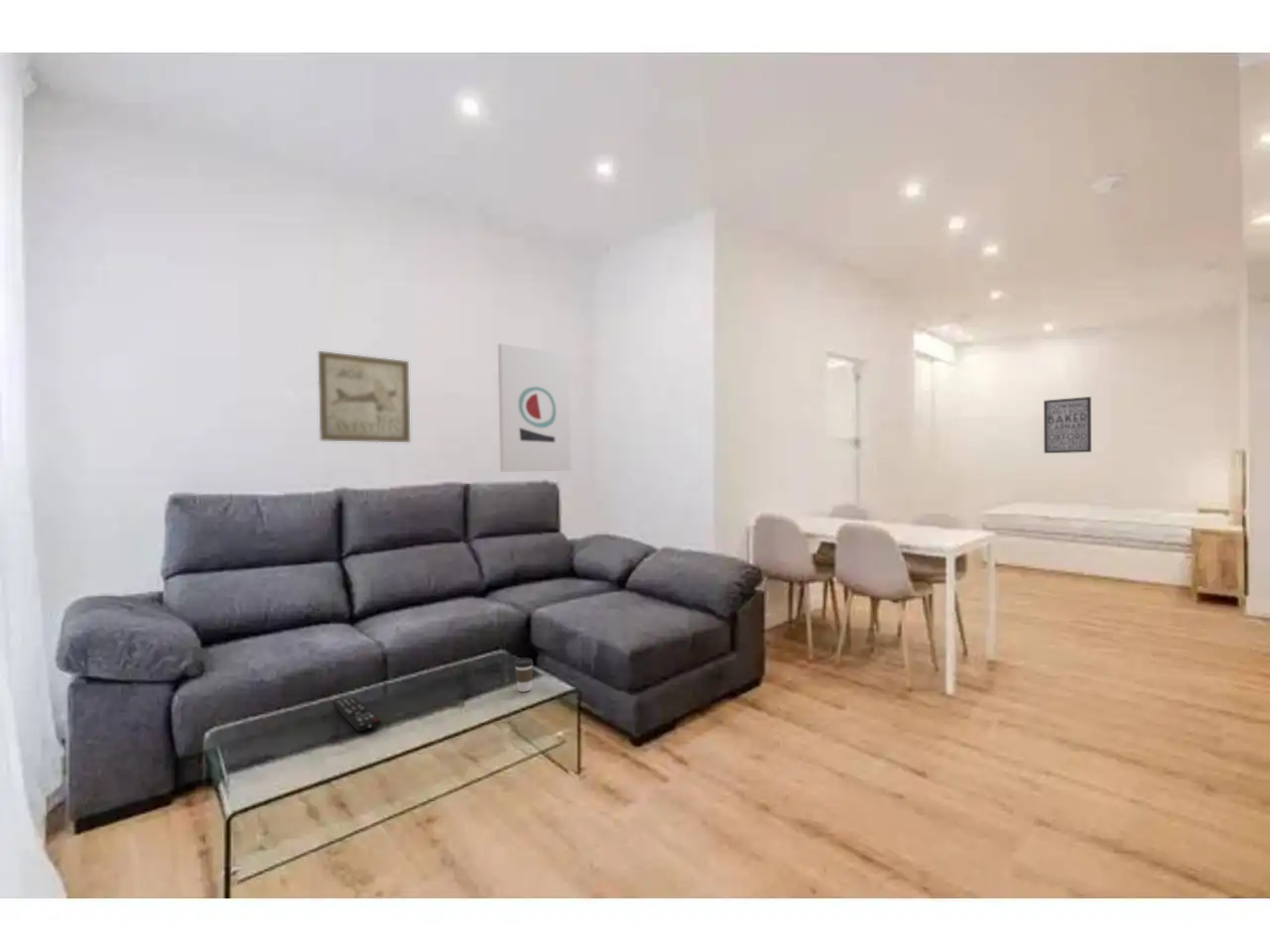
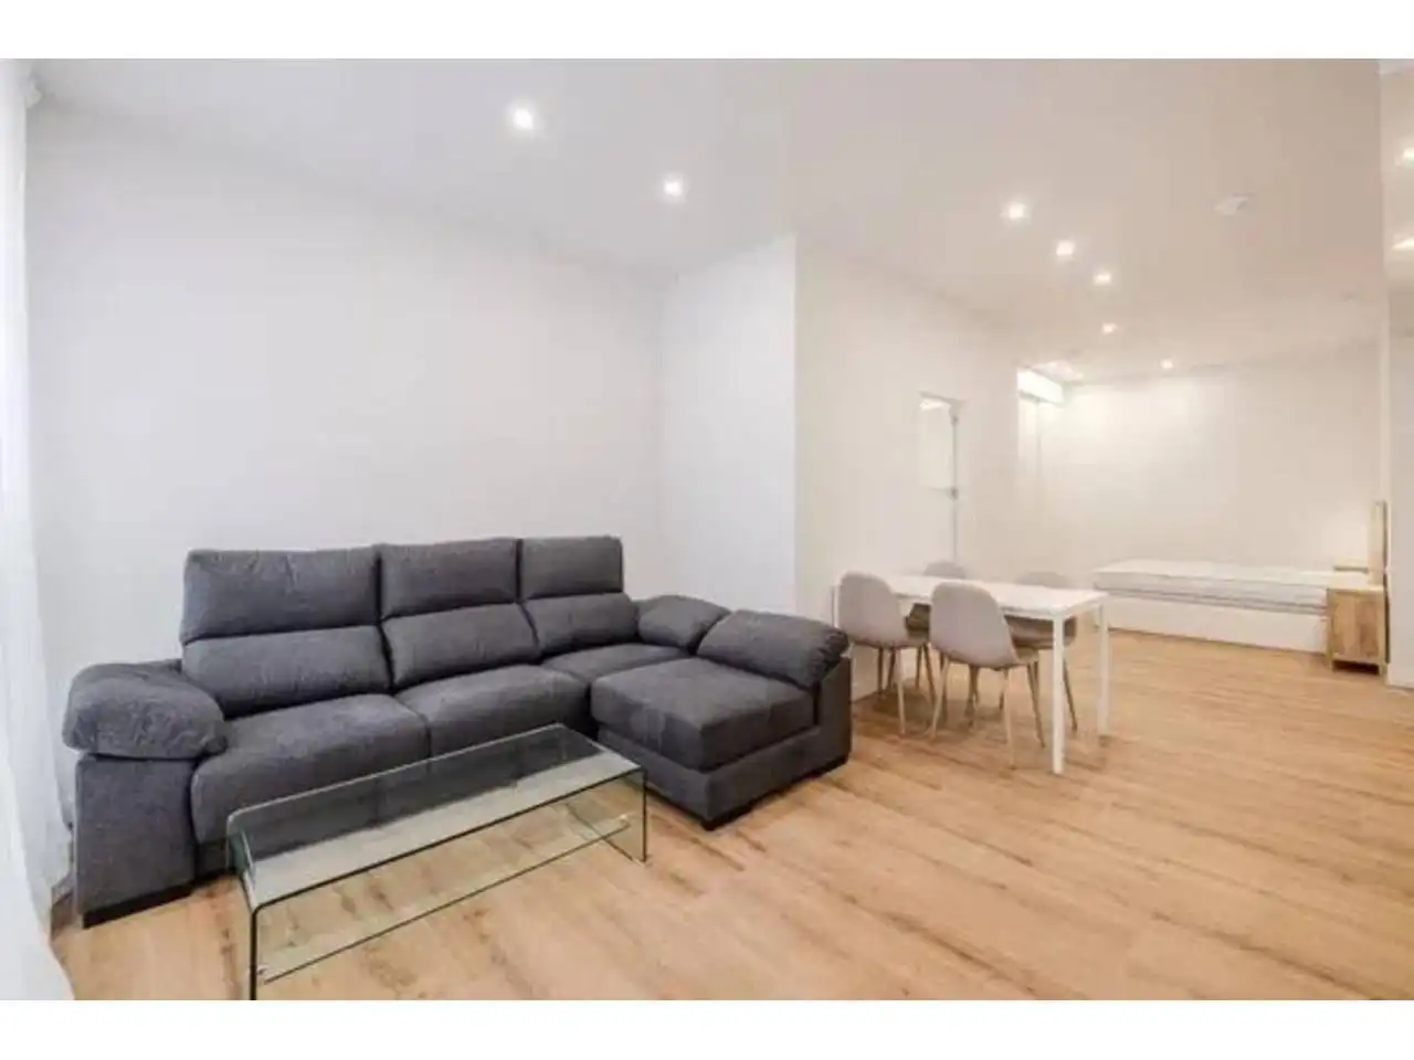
- remote control (355, 712)
- wall art (366, 399)
- wall art (1067, 425)
- wall art (536, 410)
- coffee cup (524, 674)
